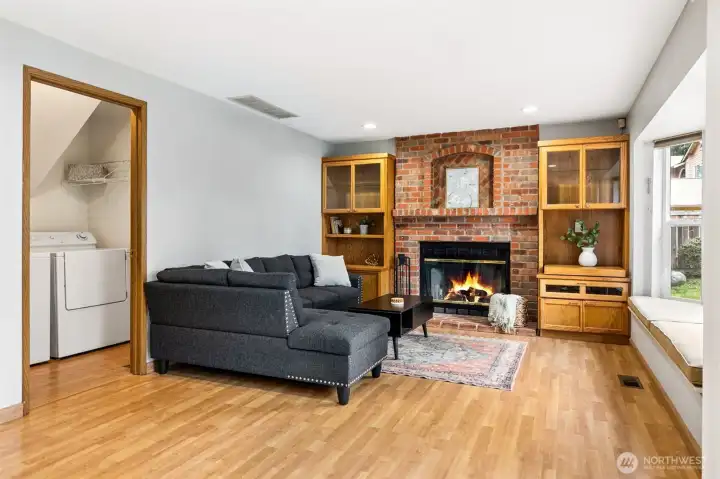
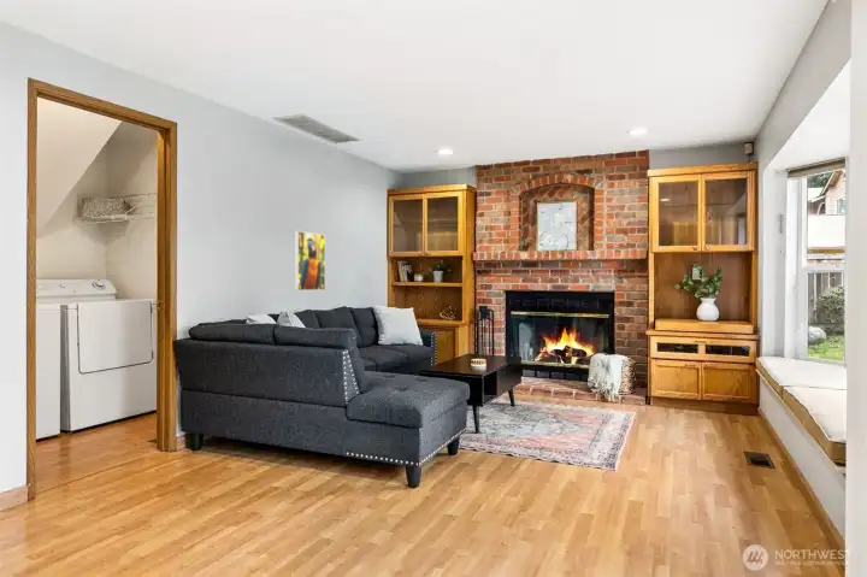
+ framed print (309, 261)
